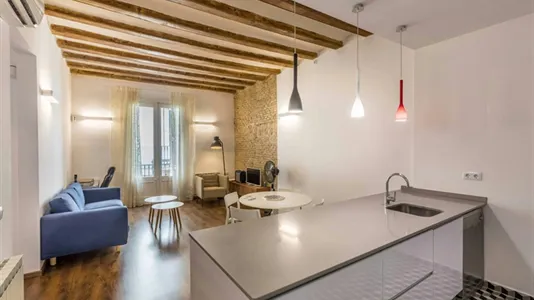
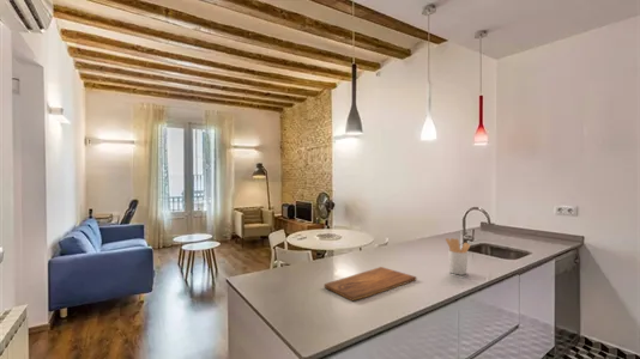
+ utensil holder (455, 255)
+ cutting board (370, 281)
